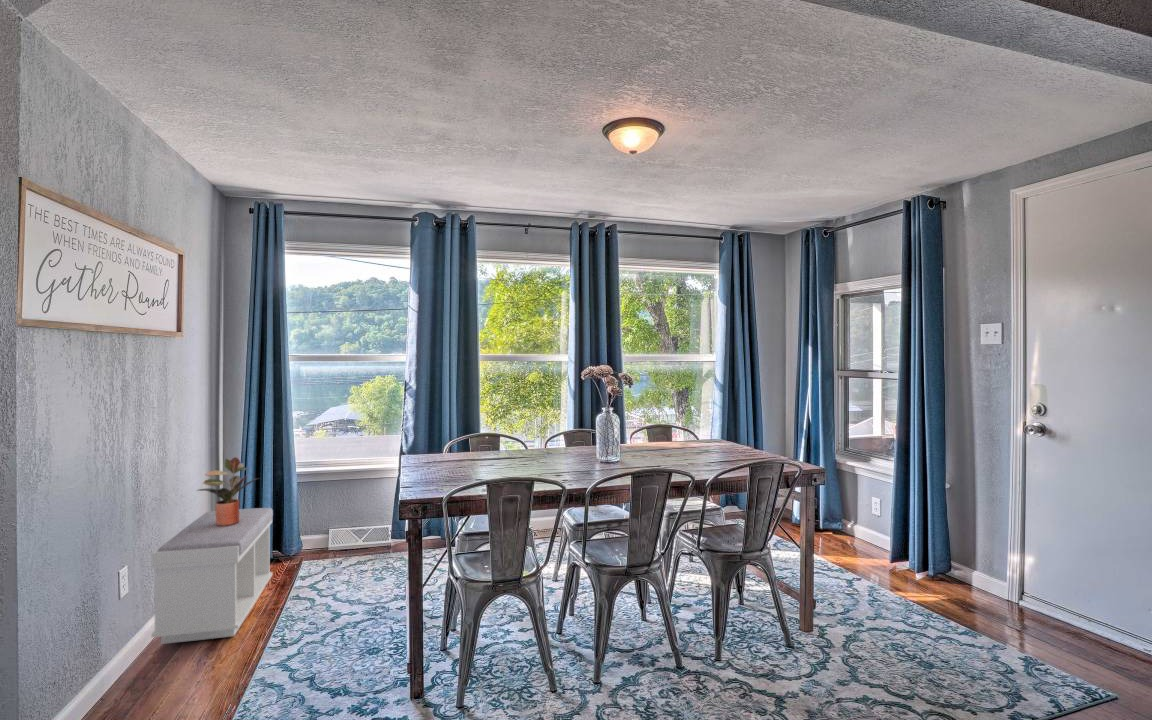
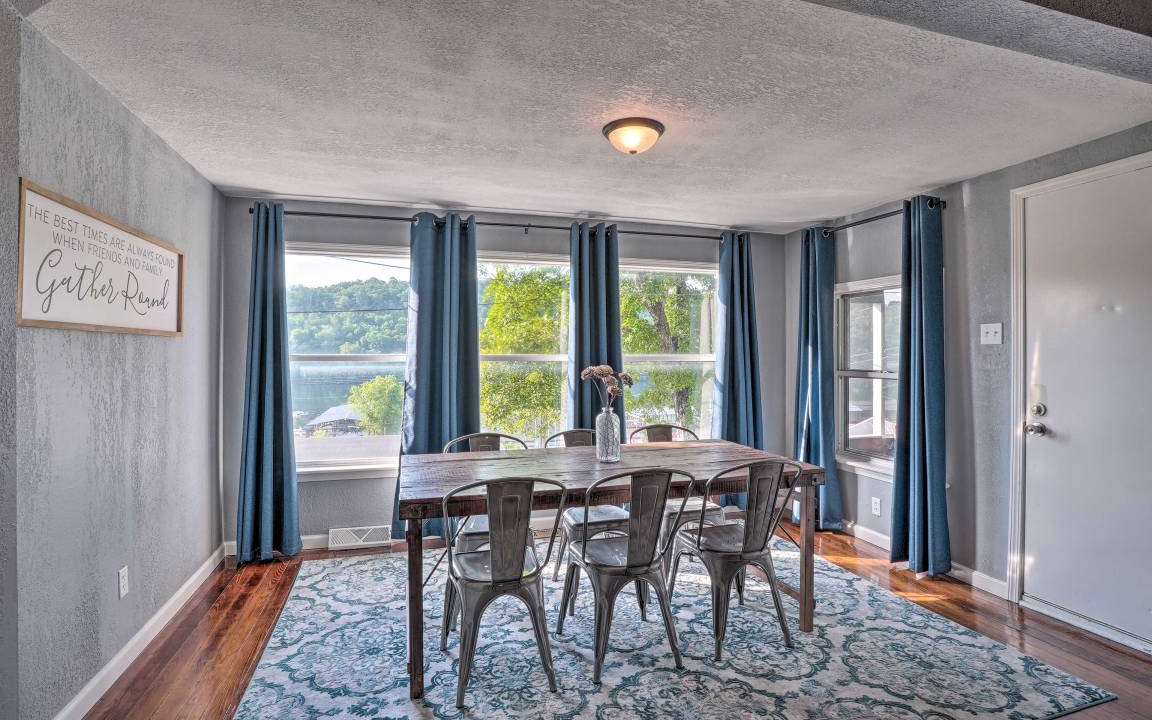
- bench (220, 567)
- potted plant (231, 488)
